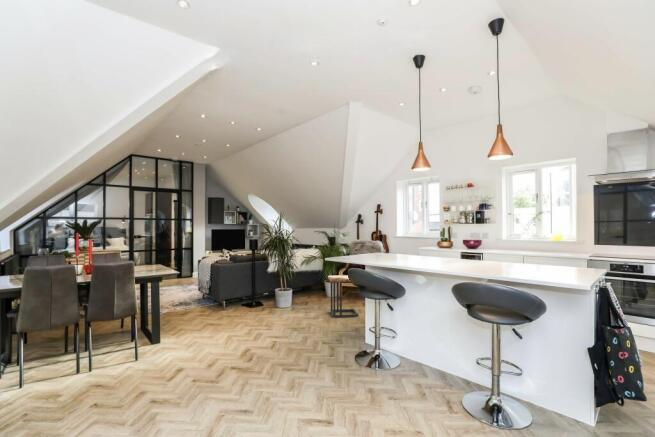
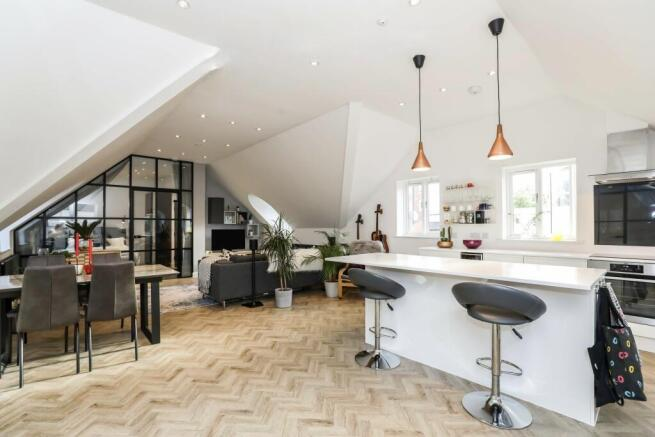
- side table (341, 295)
